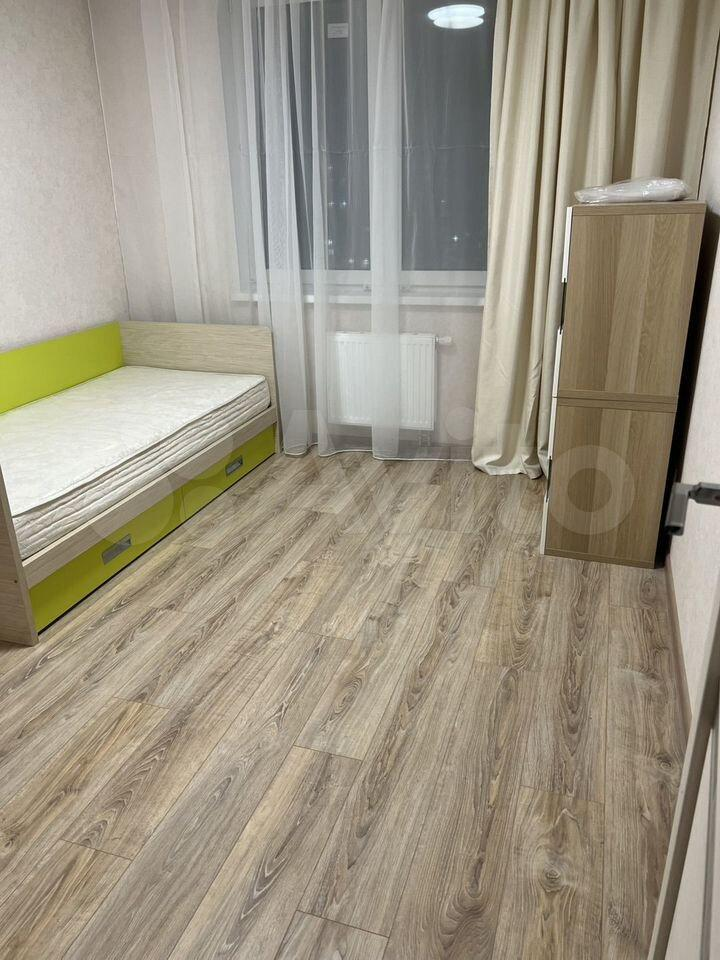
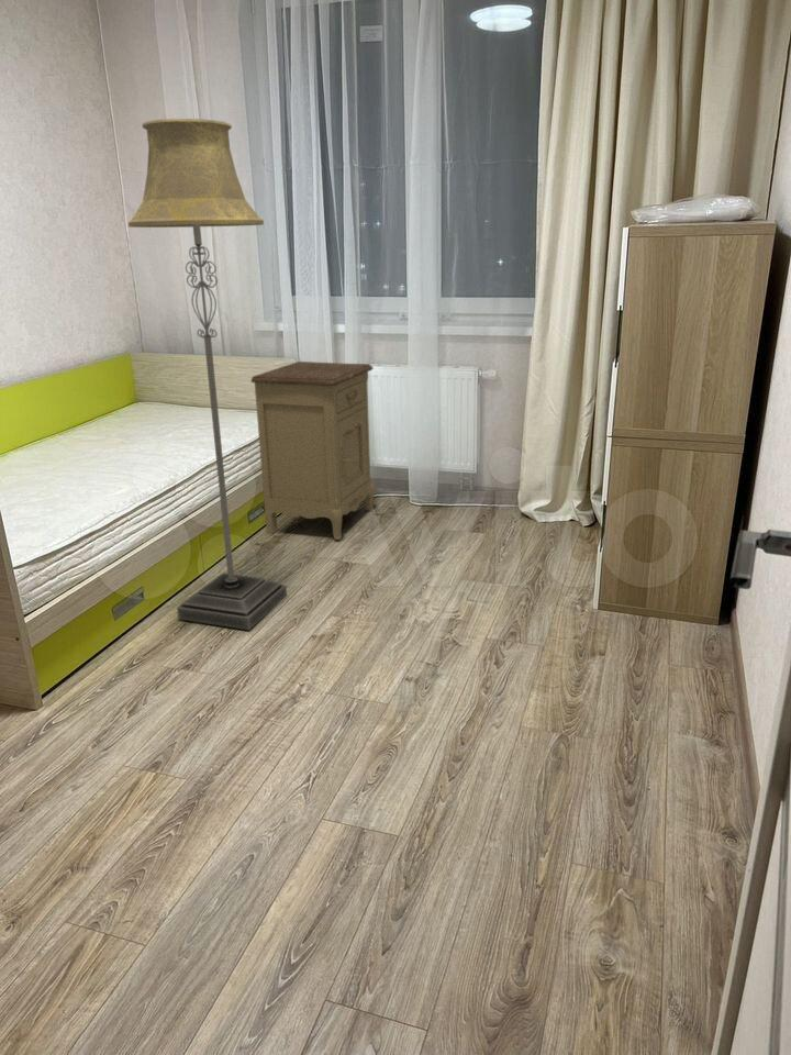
+ nightstand (324, 448)
+ floor lamp (213, 390)
